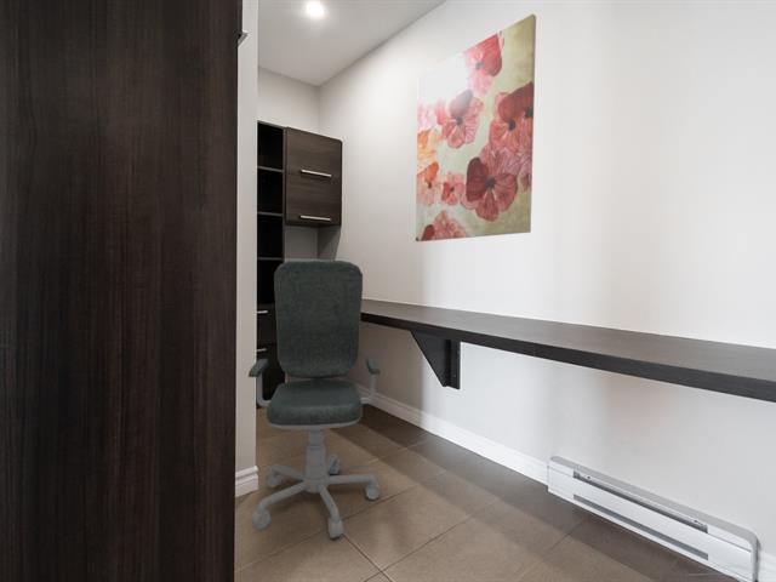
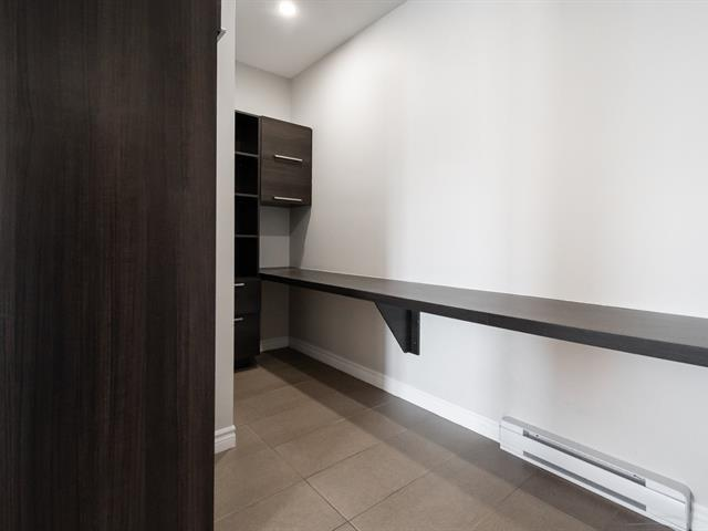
- office chair (318, 378)
- wall art (467, 144)
